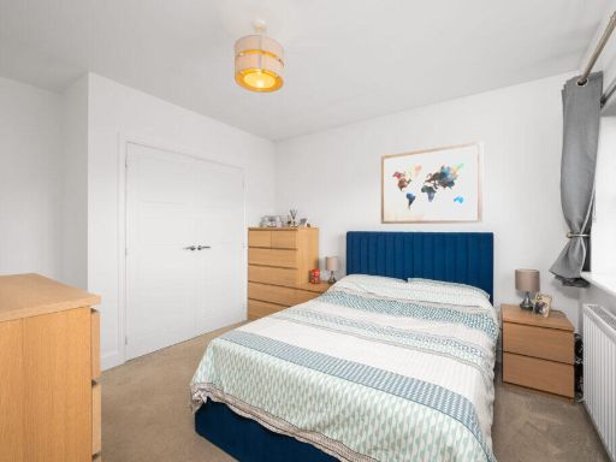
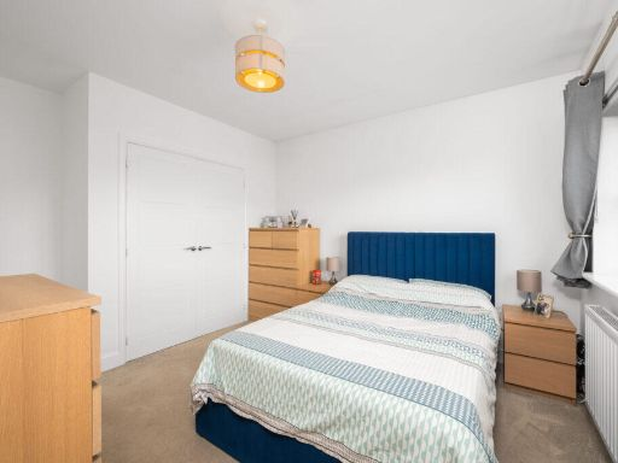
- wall art (427, 186)
